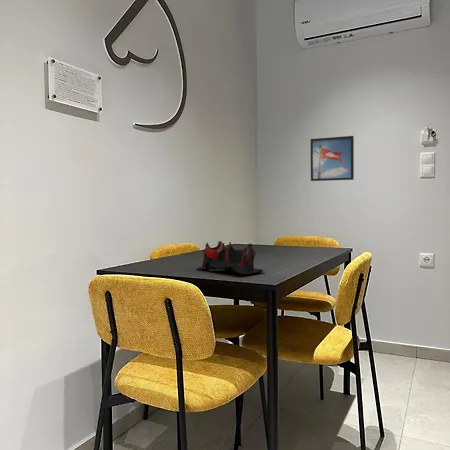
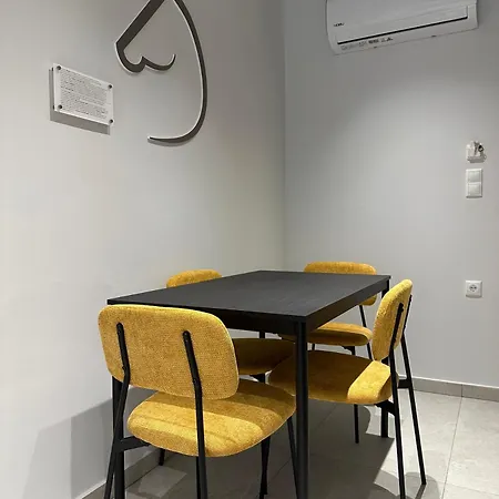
- decorative bowl (229, 256)
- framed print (331, 159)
